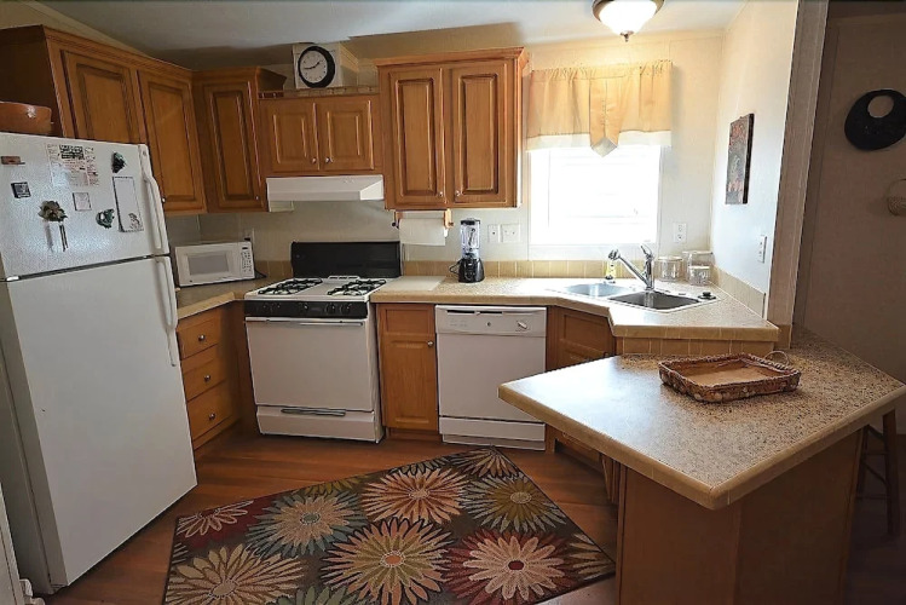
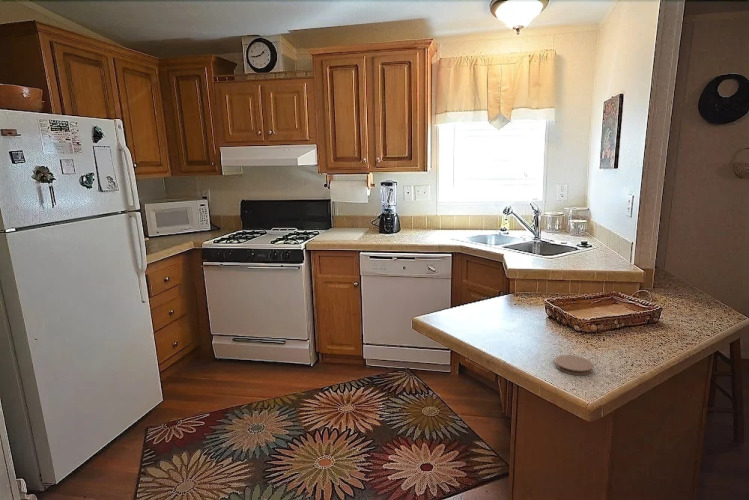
+ coaster (573, 364)
